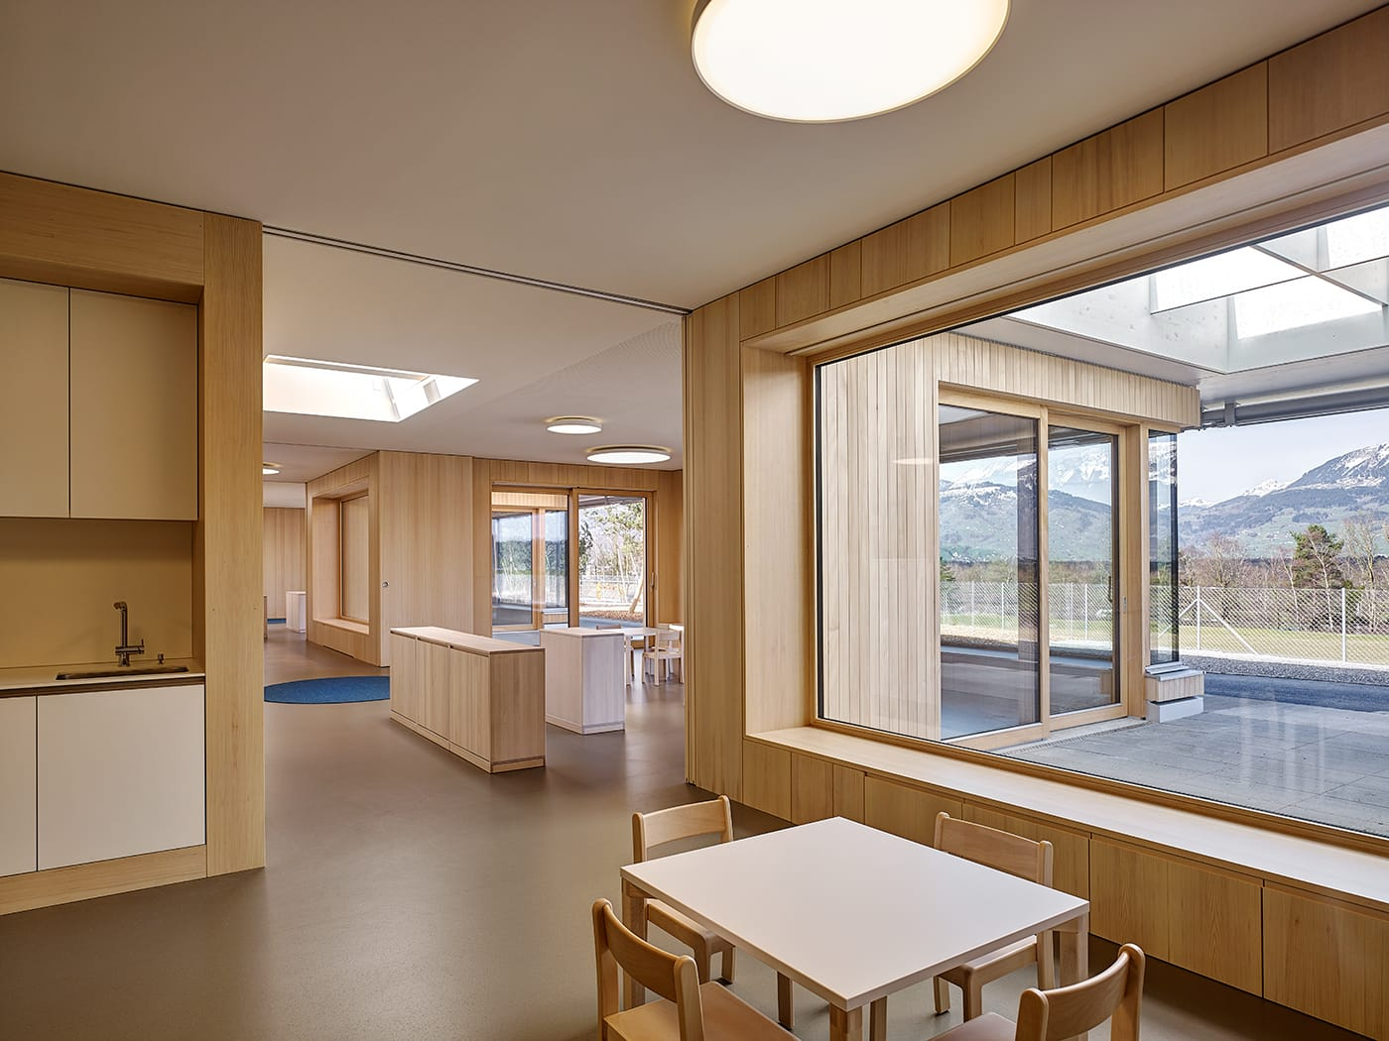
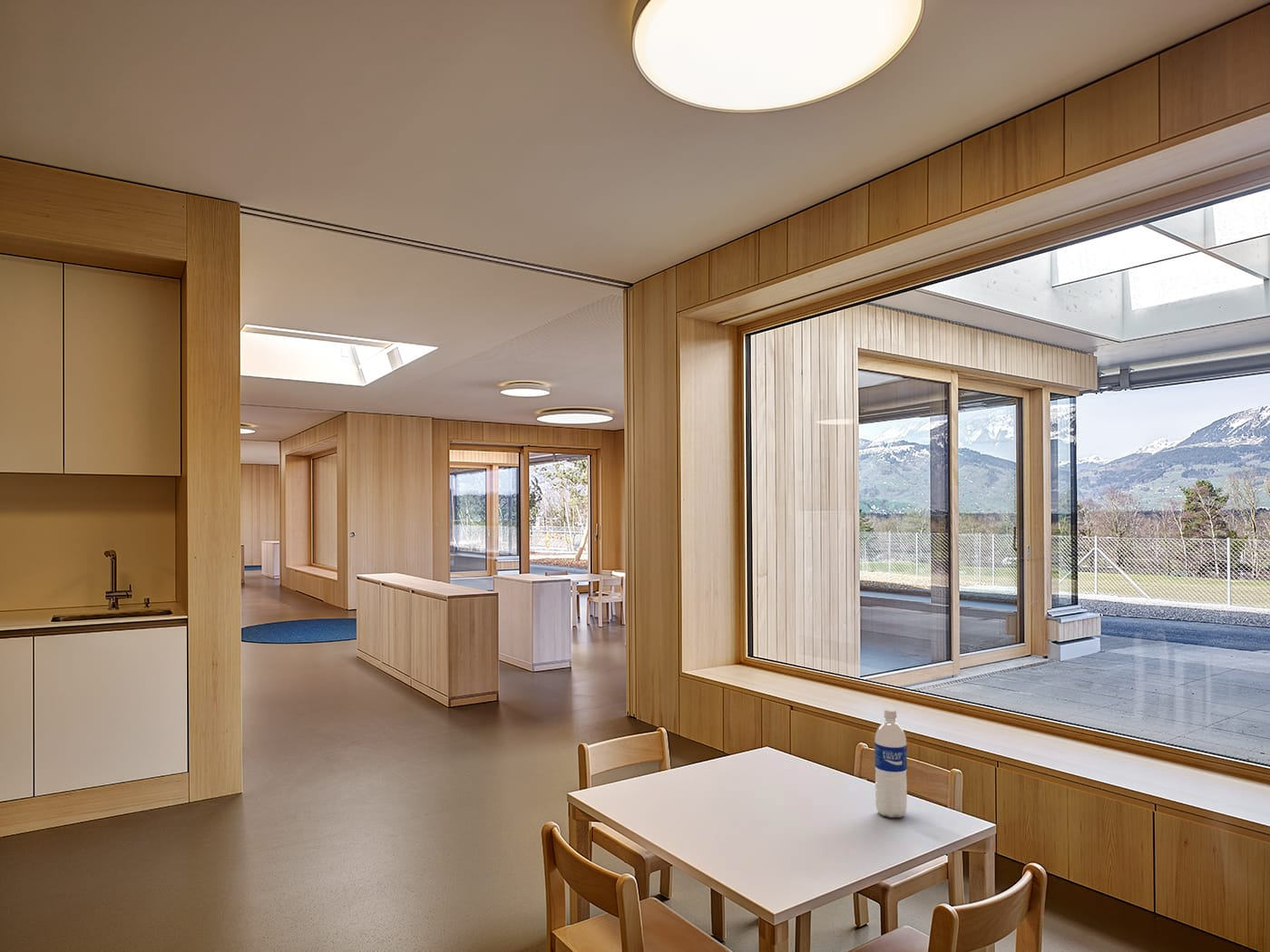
+ water bottle (890, 762)
